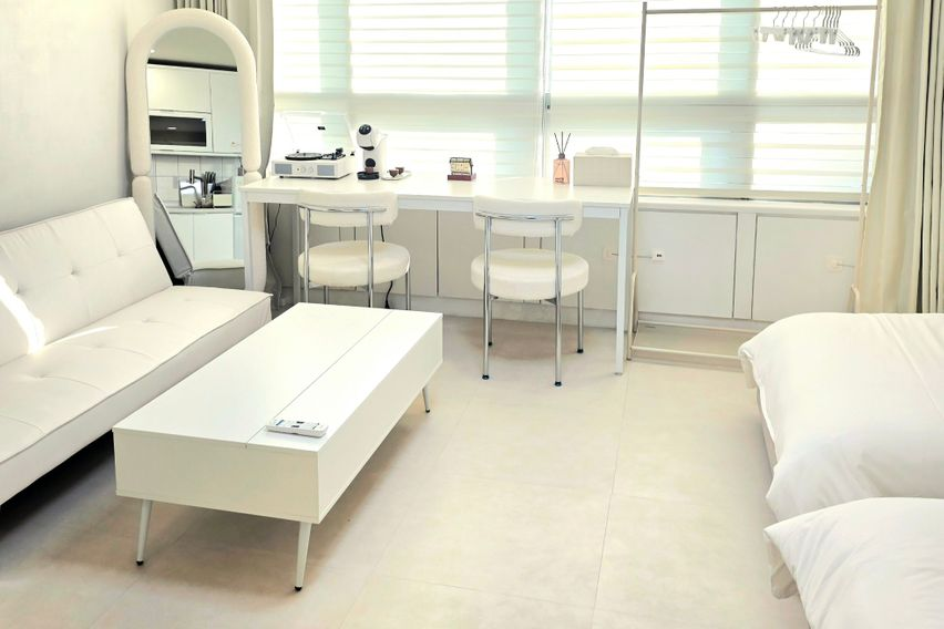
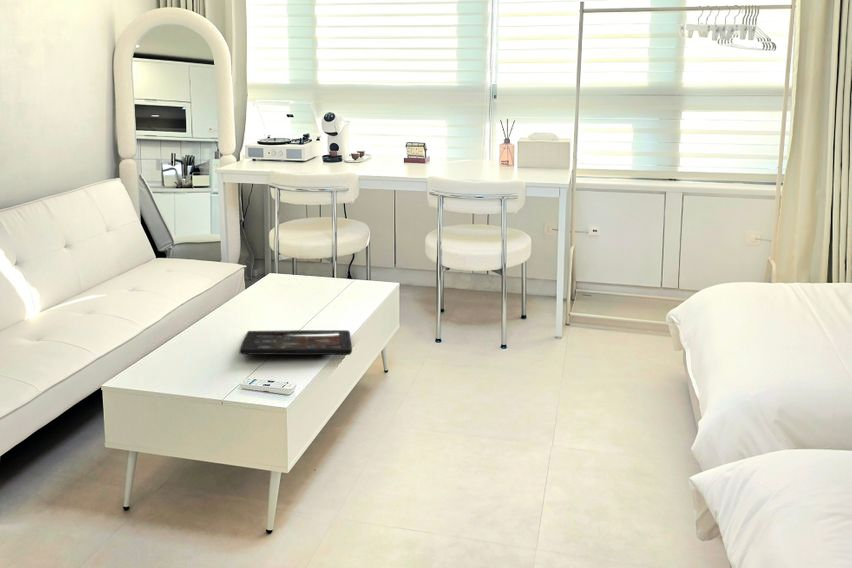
+ decorative tray (297, 341)
